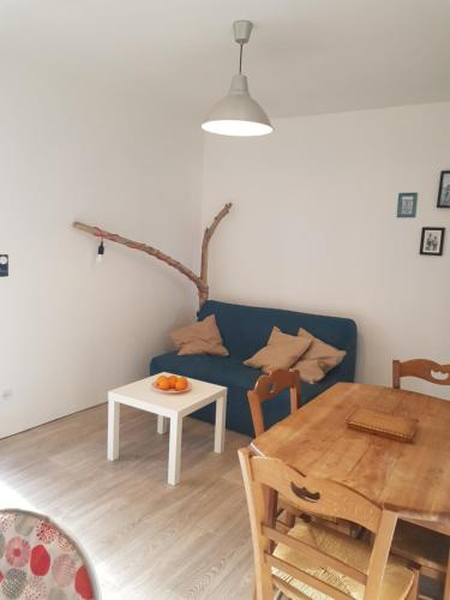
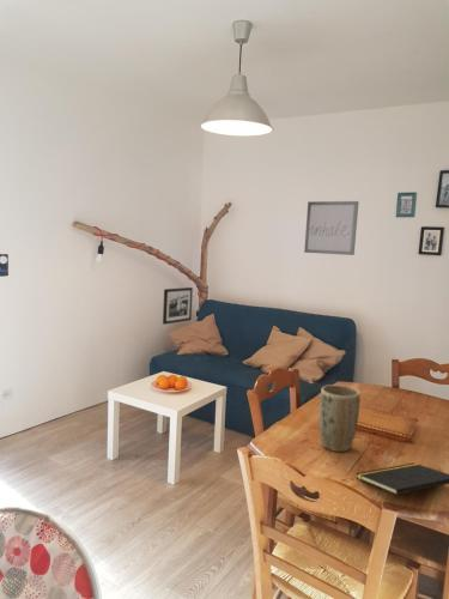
+ plant pot (338, 418)
+ picture frame (177, 304)
+ wall art (330, 228)
+ notepad (406, 477)
